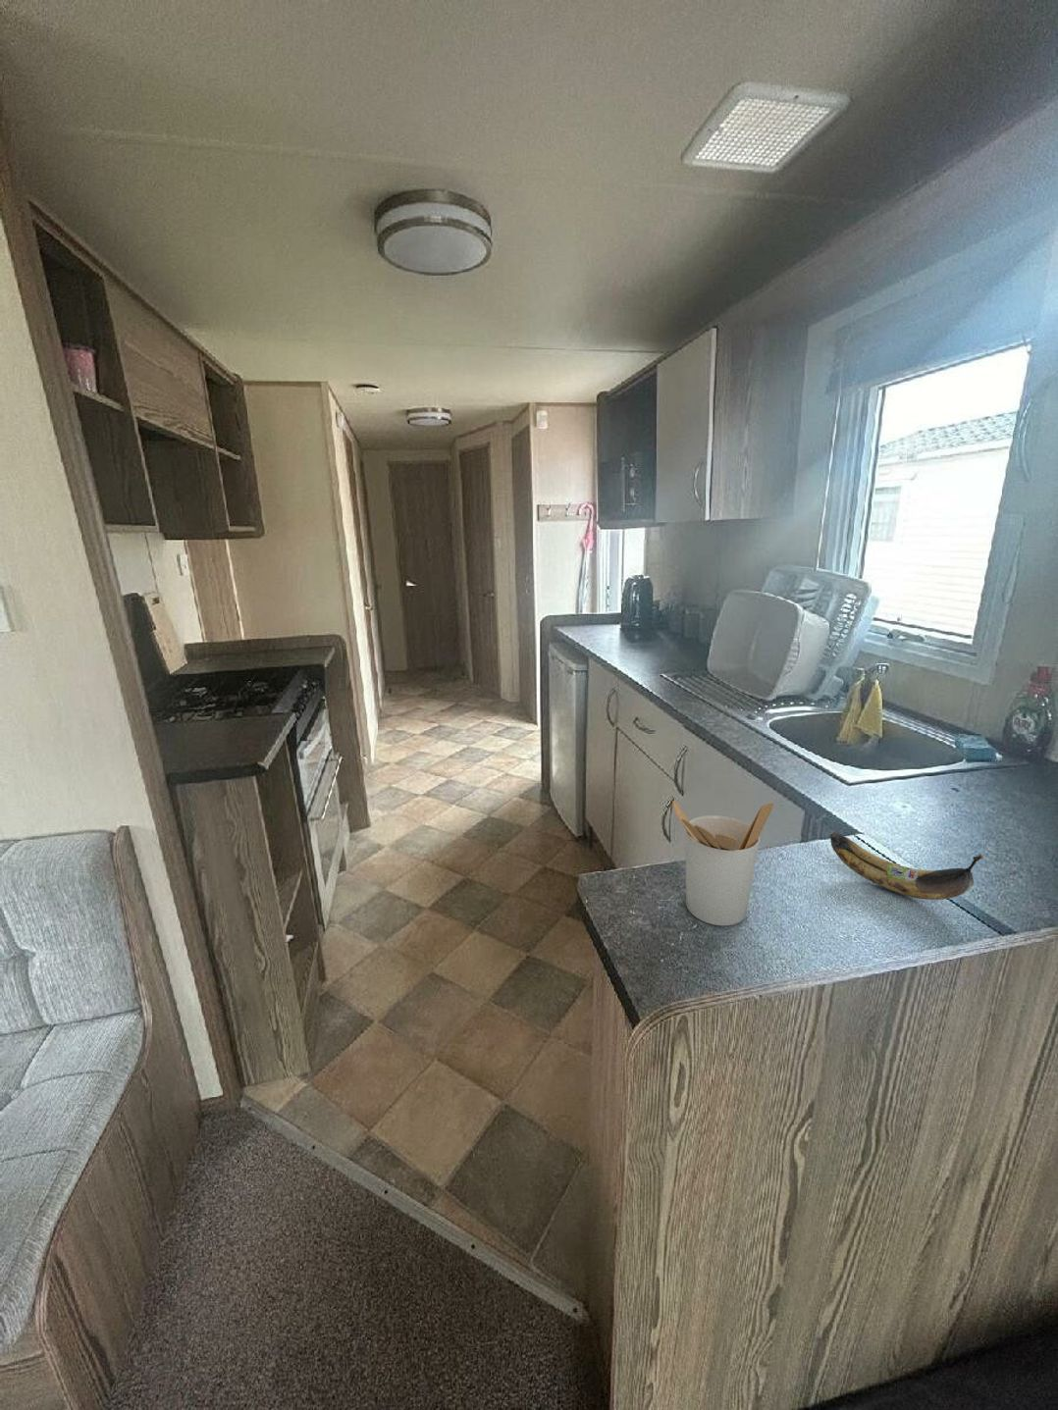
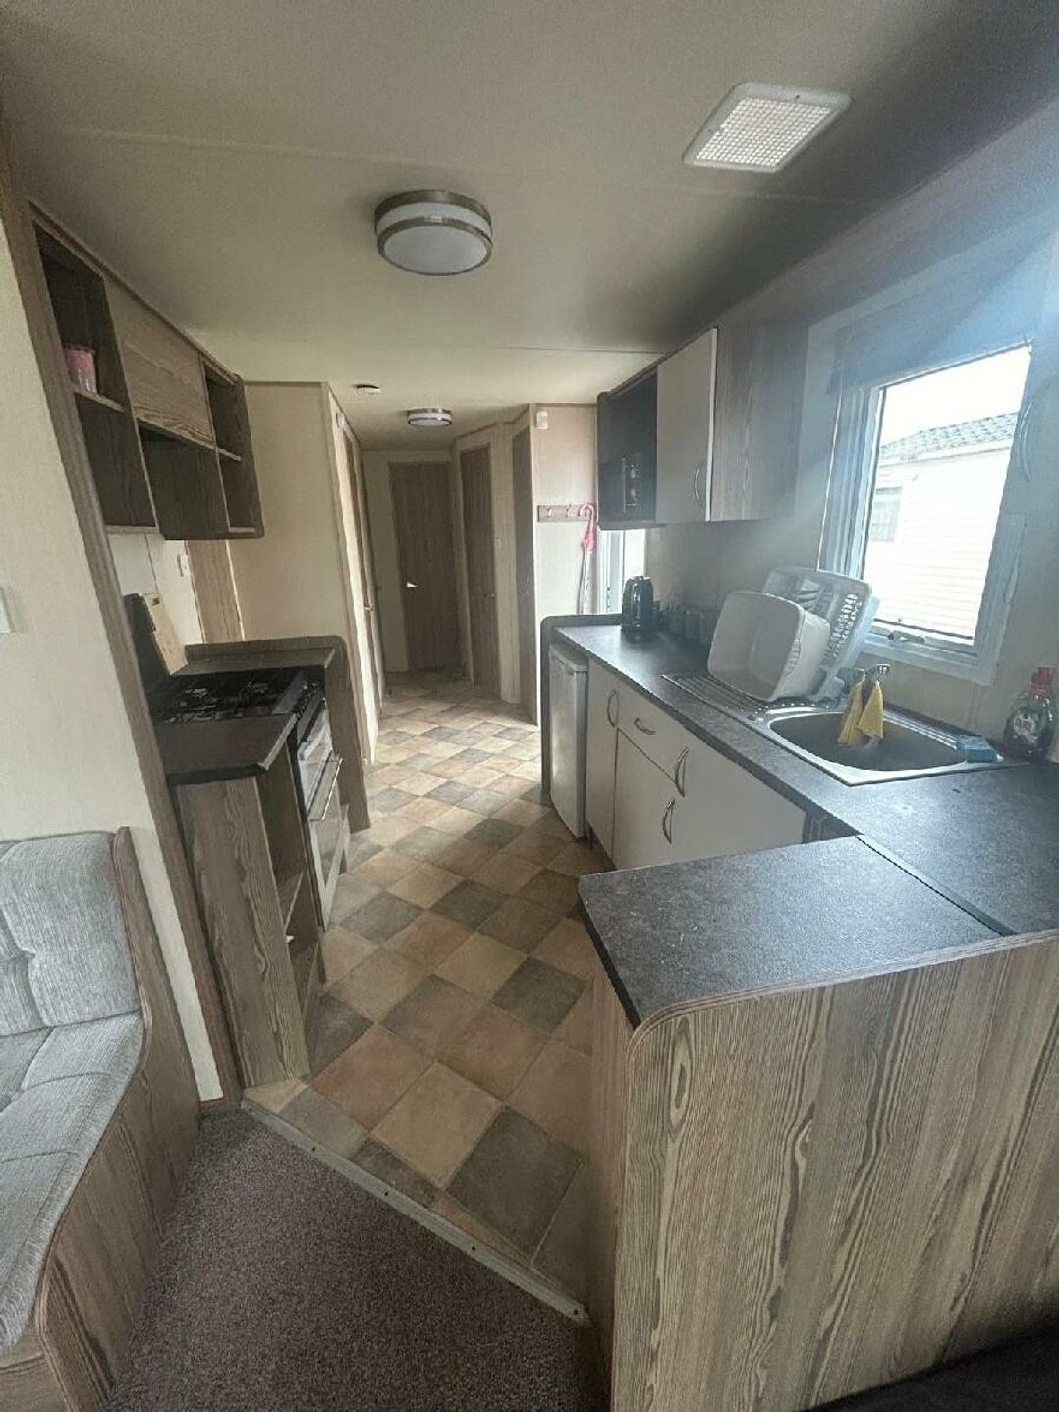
- banana (895, 863)
- utensil holder (716, 860)
